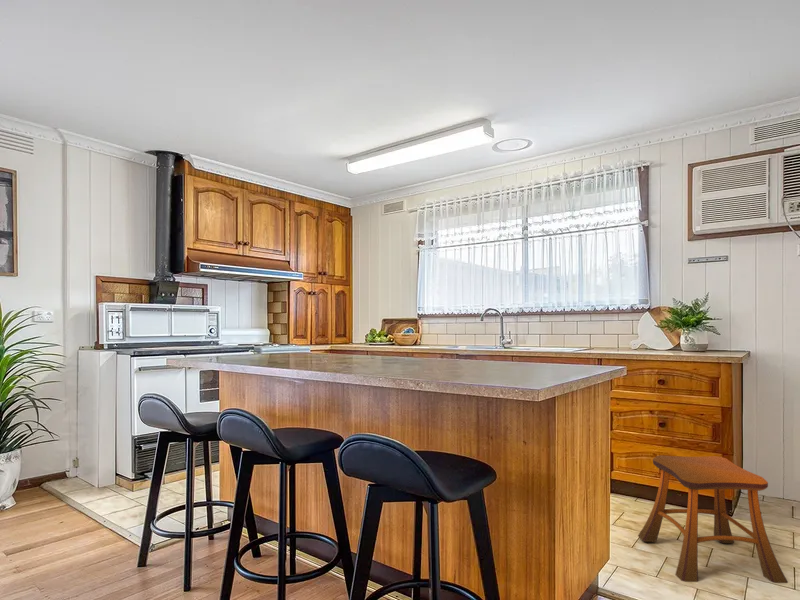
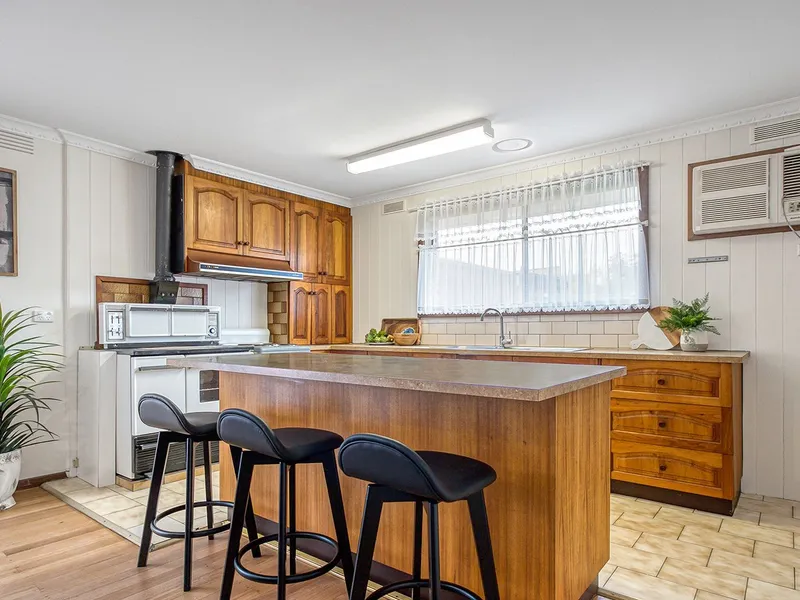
- stool (706, 512)
